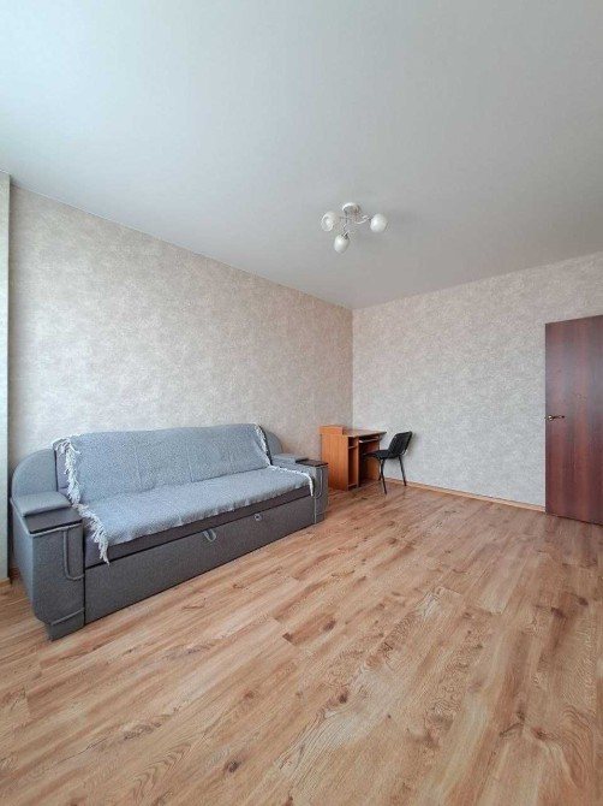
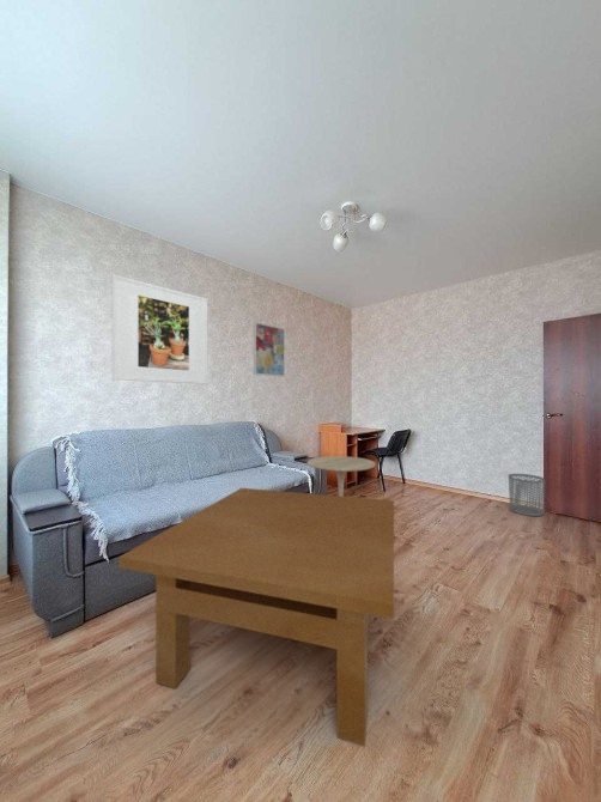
+ waste bin (526, 493)
+ table (286, 577)
+ side table (340, 496)
+ wall art (269, 351)
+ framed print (164, 334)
